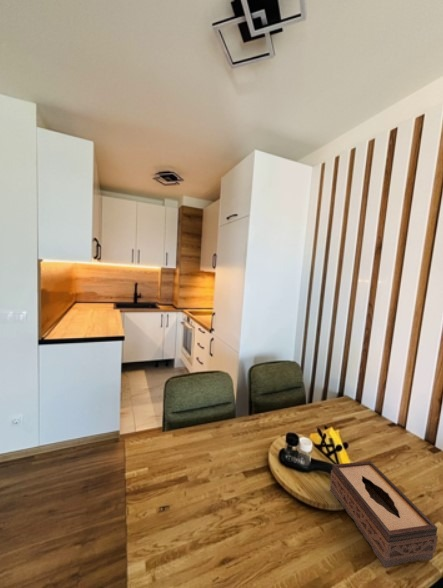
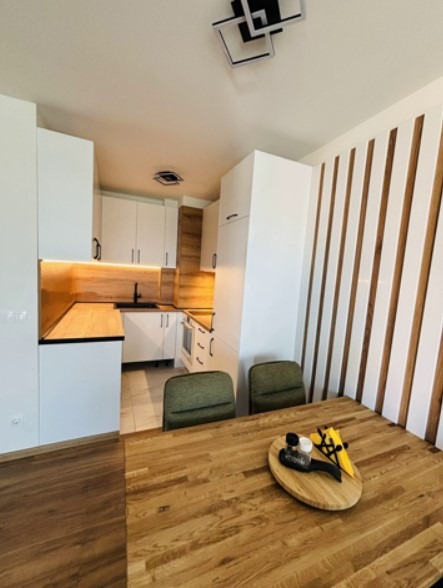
- tissue box (376, 505)
